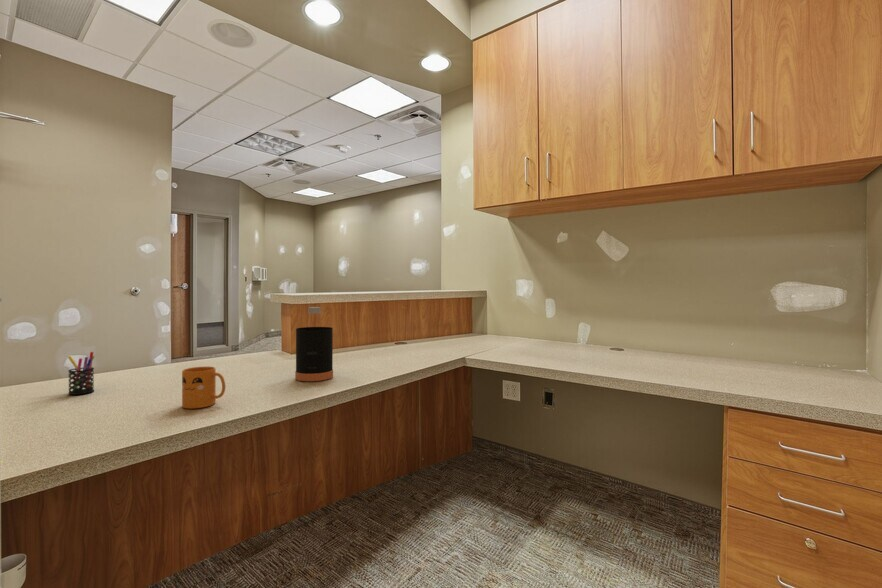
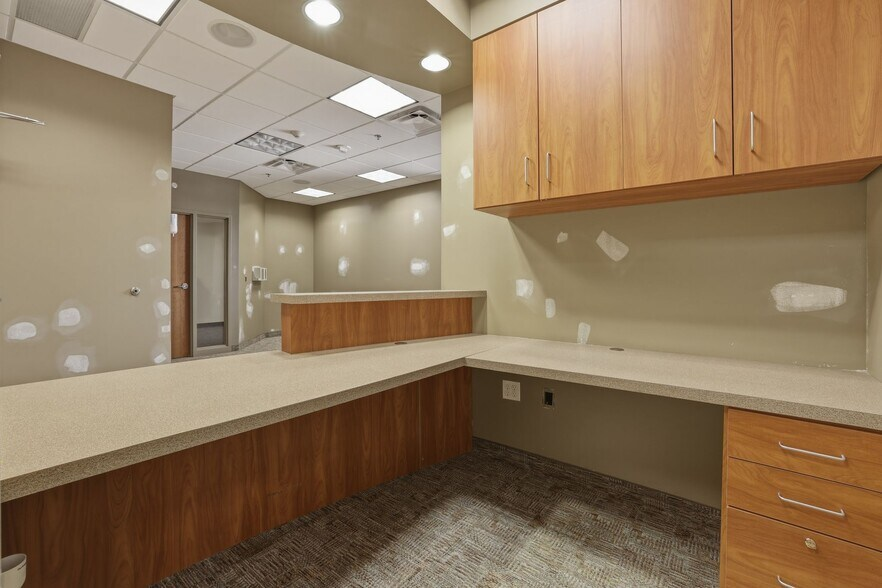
- bottle (314, 342)
- mug (205, 386)
- pen holder (84, 371)
